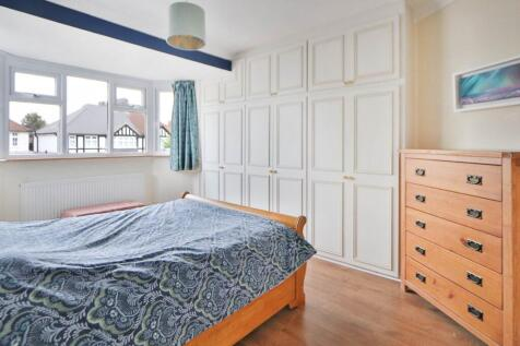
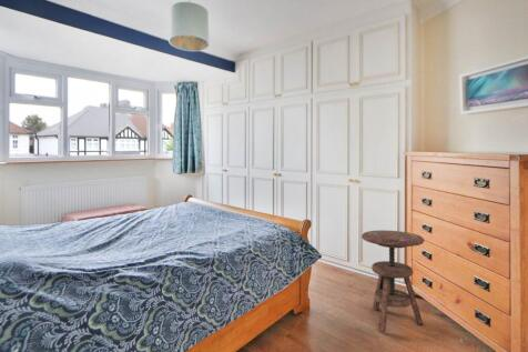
+ side table (392, 278)
